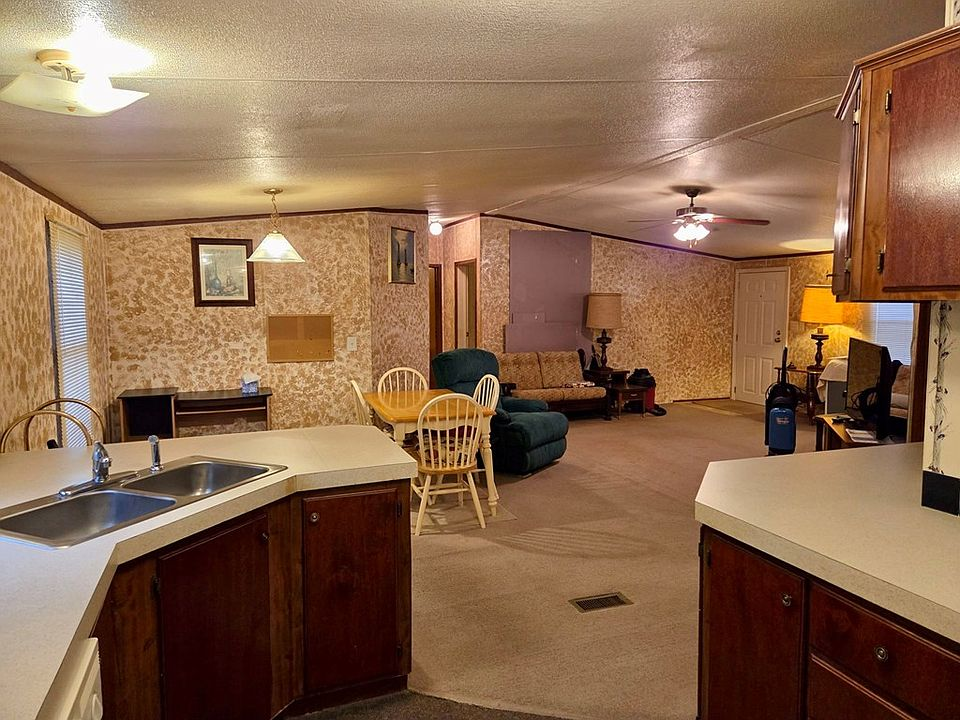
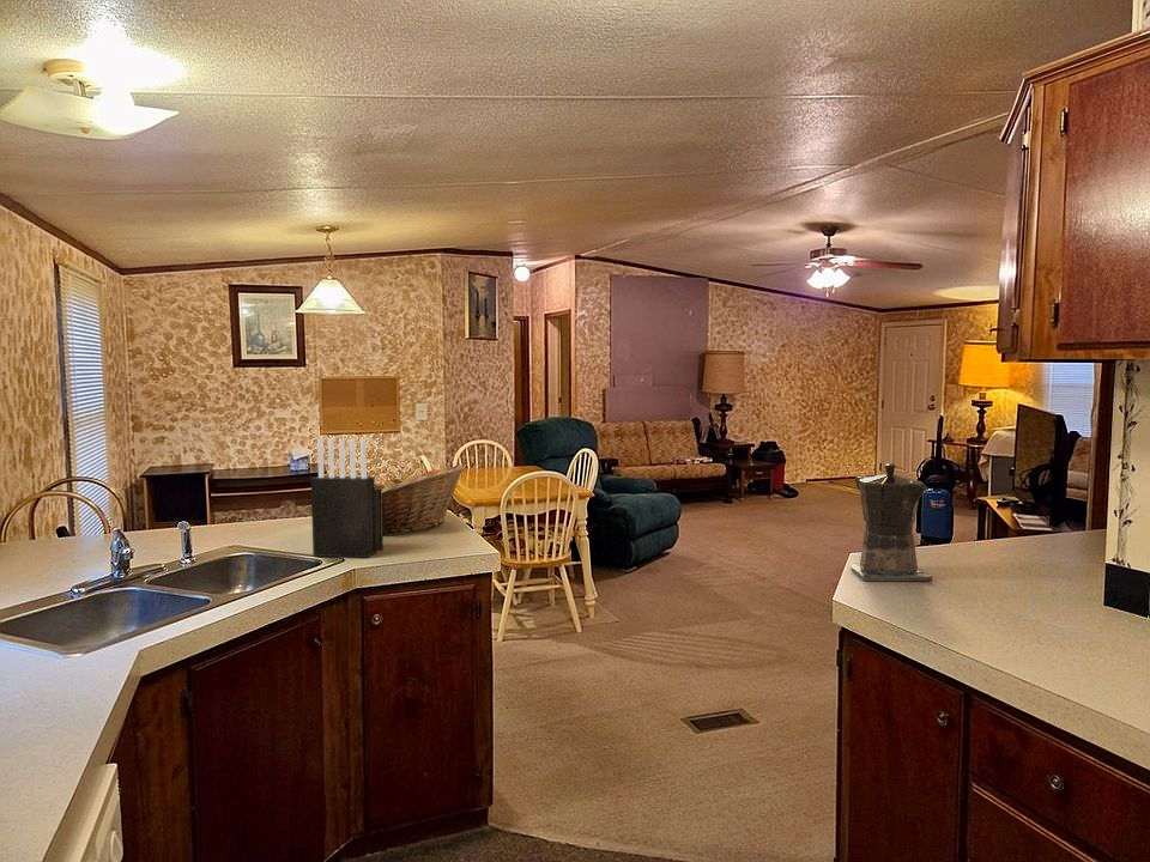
+ knife block (349, 494)
+ coffee maker (888, 518)
+ fruit basket (405, 496)
